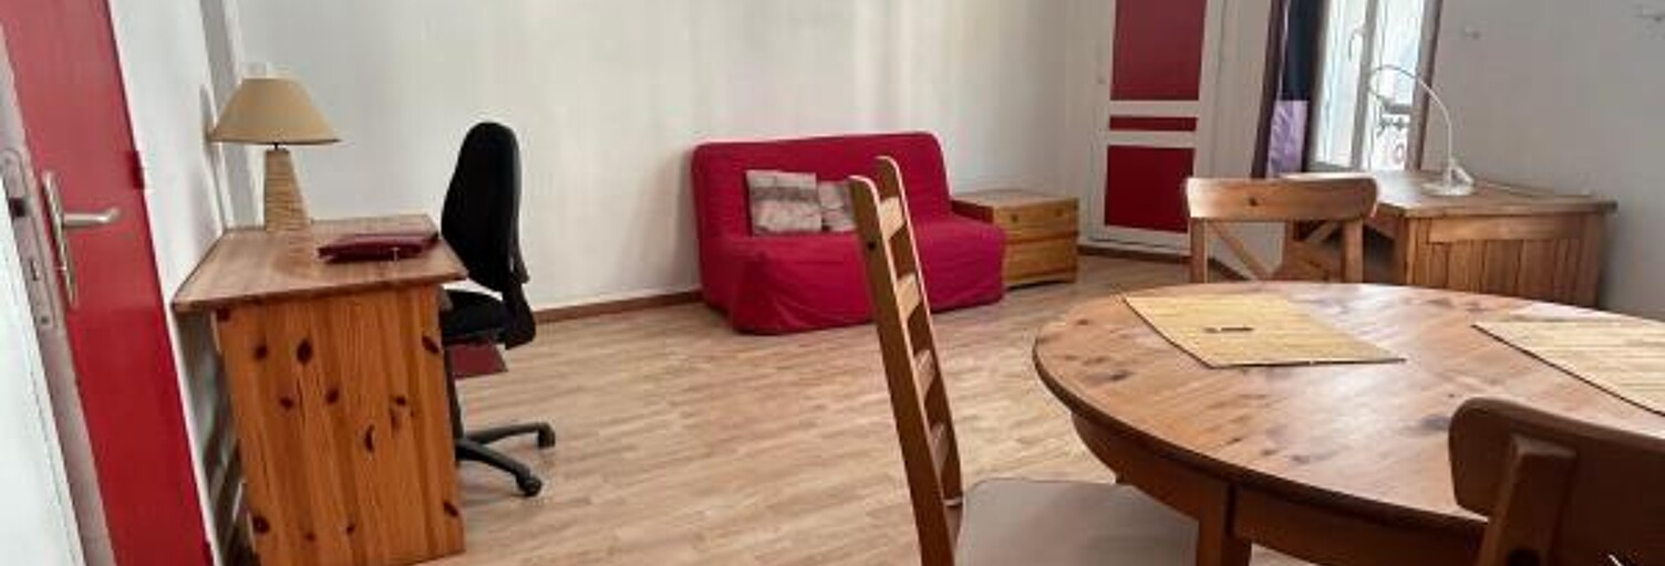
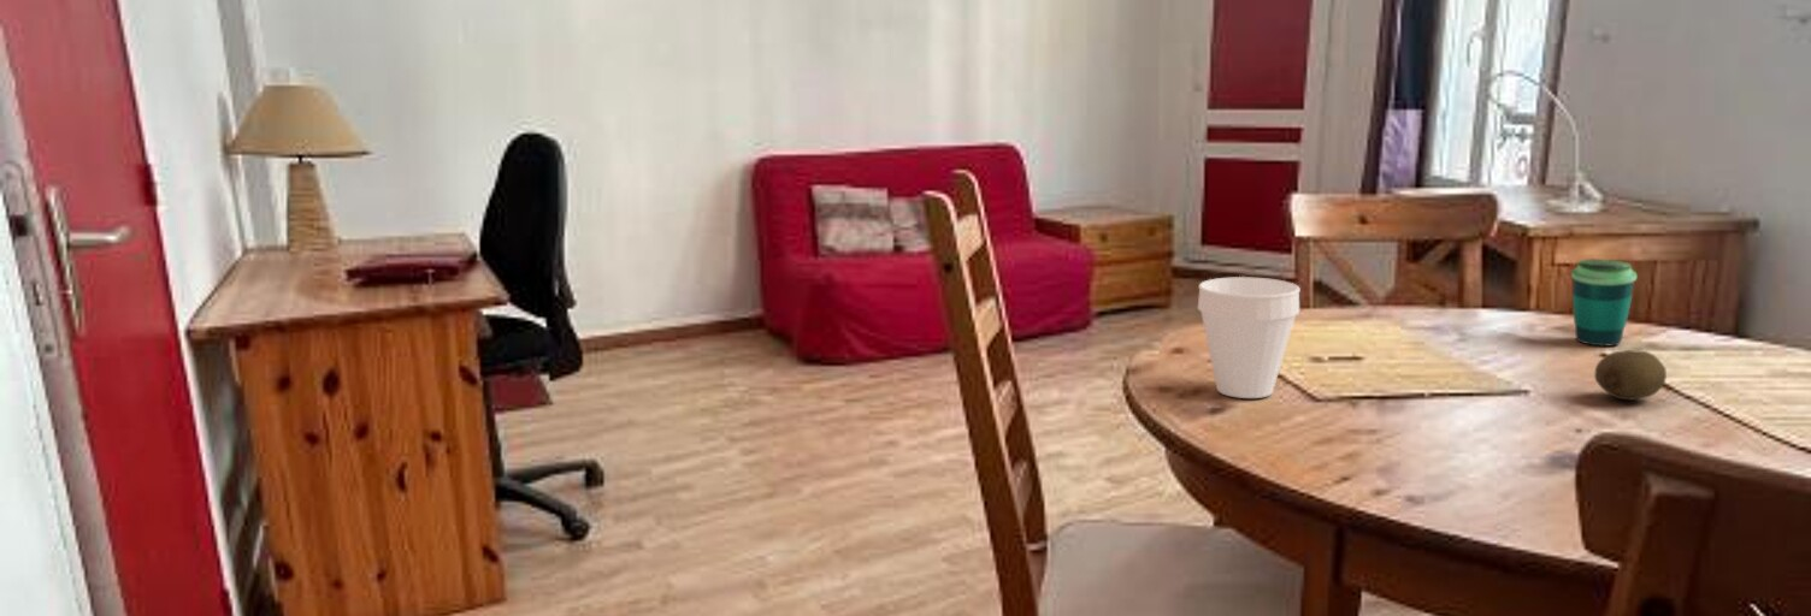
+ cup (1600, 303)
+ cup (1246, 338)
+ fruit (1630, 374)
